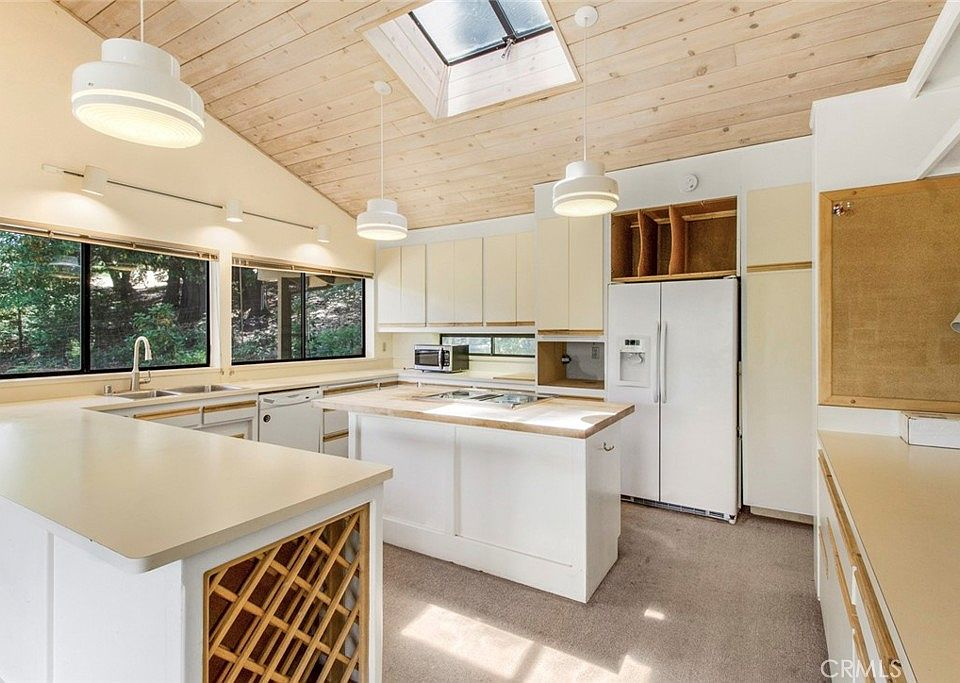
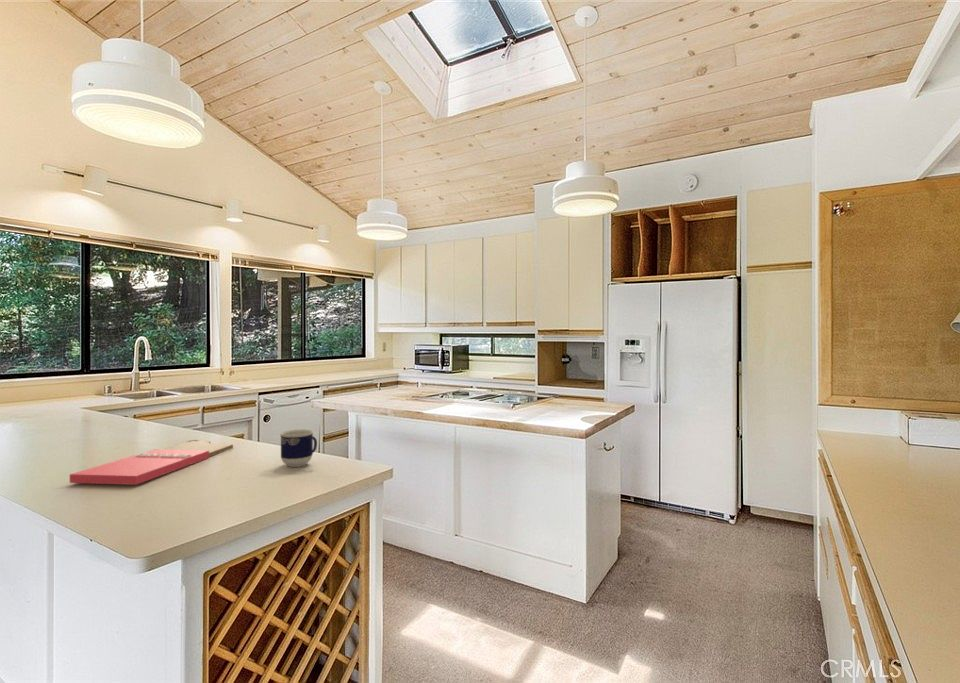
+ cutting board (168, 456)
+ cup (300, 448)
